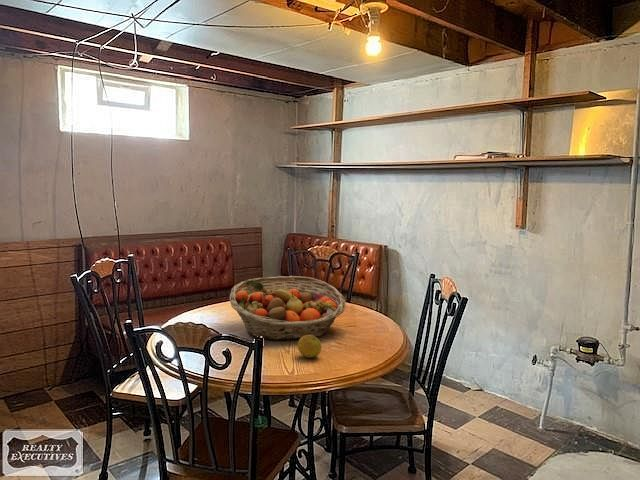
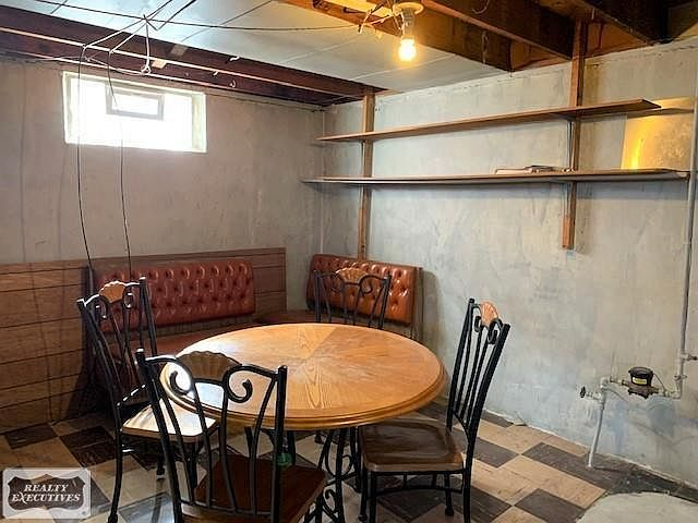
- fruit basket (287, 306)
- fruit (309, 346)
